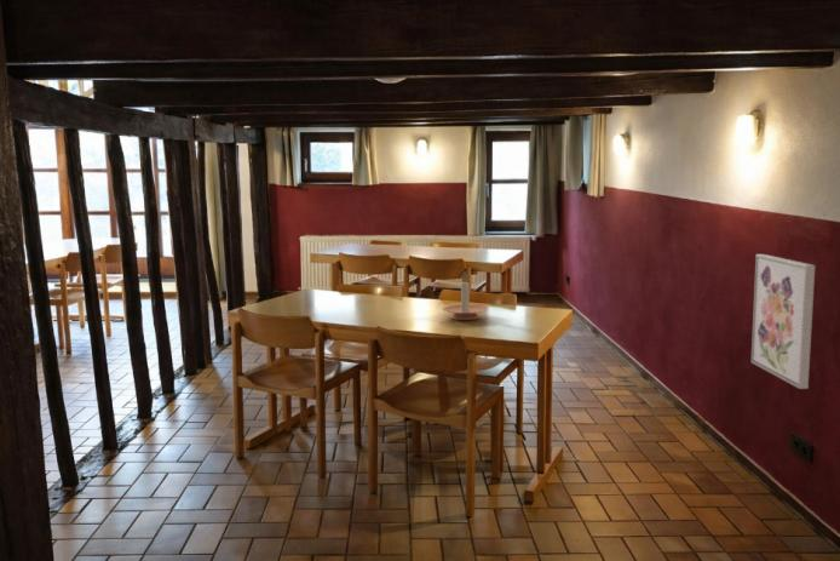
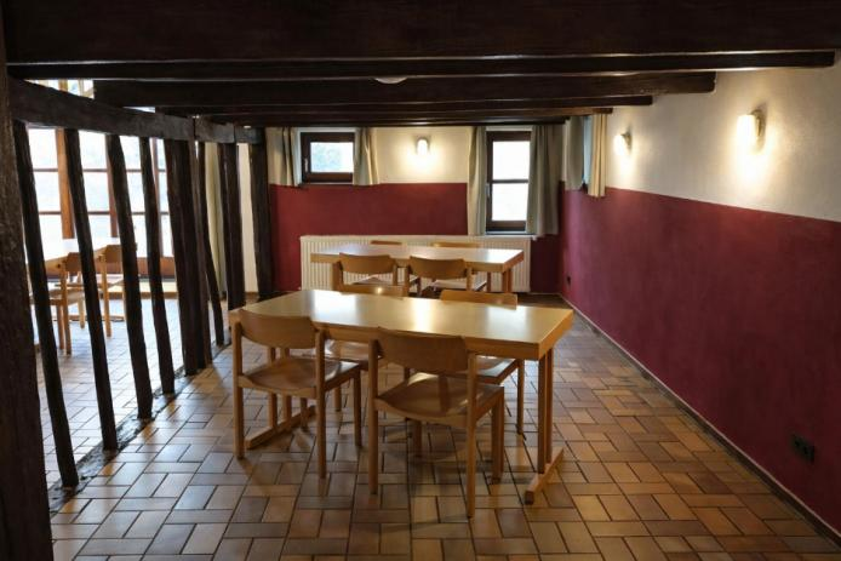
- candle holder (465, 292)
- wall art (779, 317)
